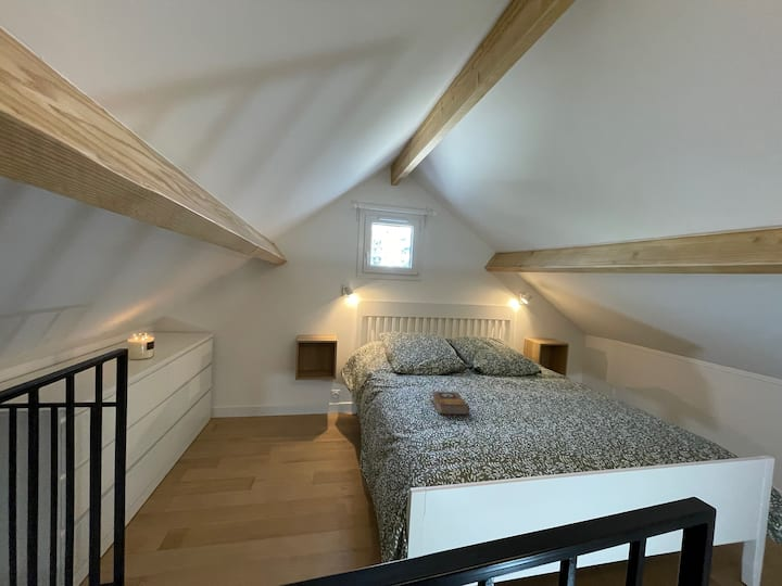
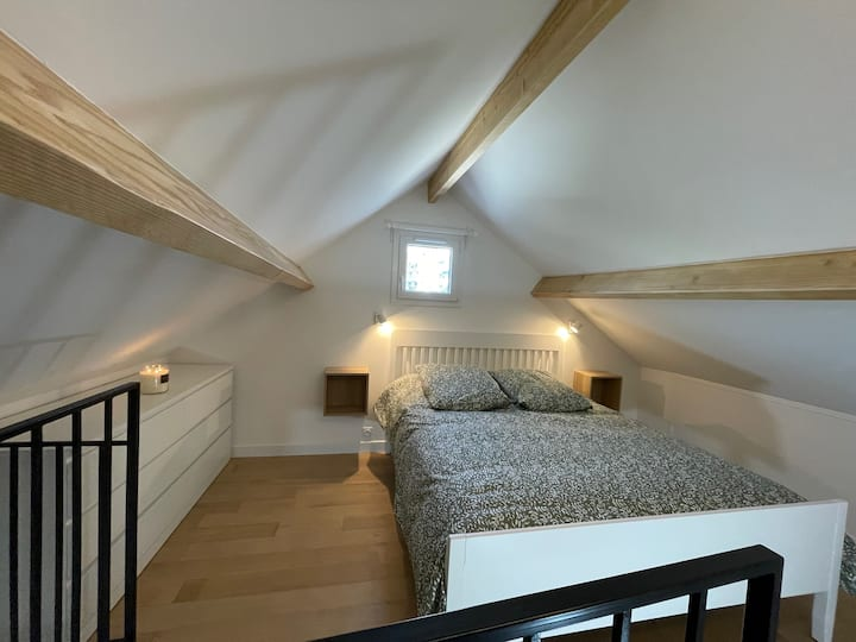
- book (449, 402)
